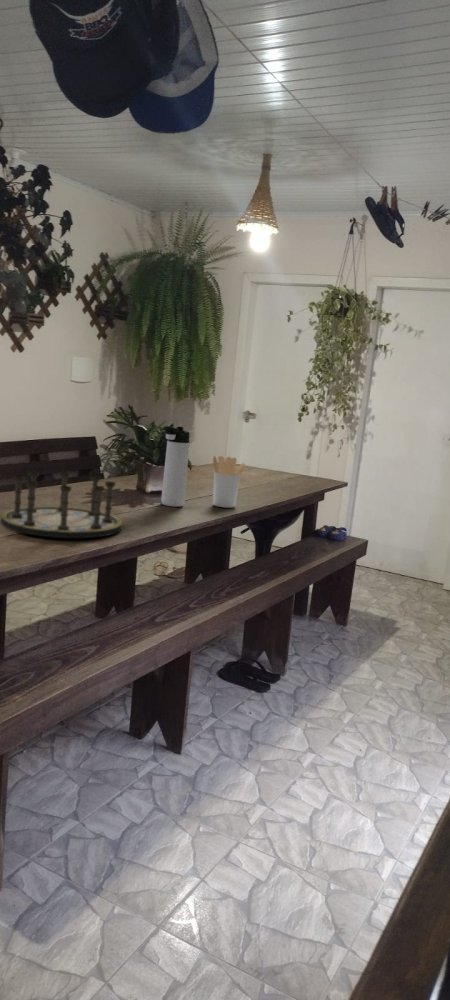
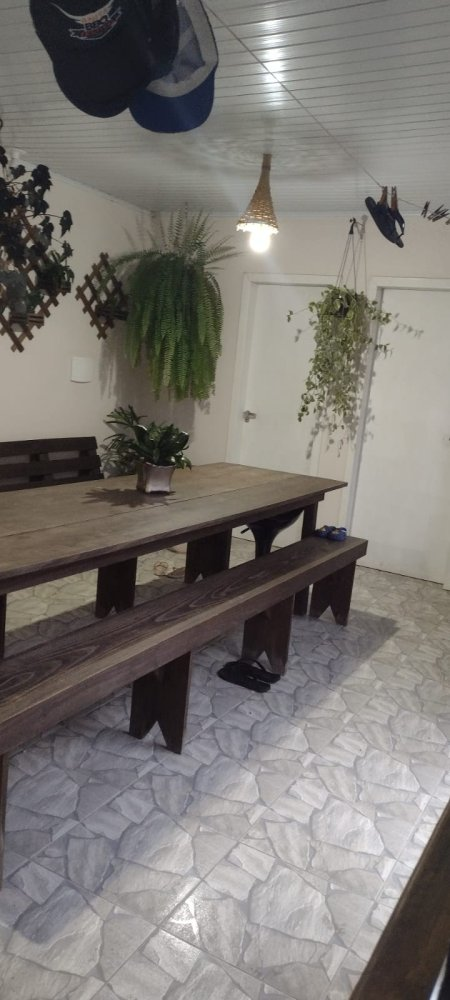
- utensil holder (226, 480)
- board game (63, 501)
- thermos bottle (173, 466)
